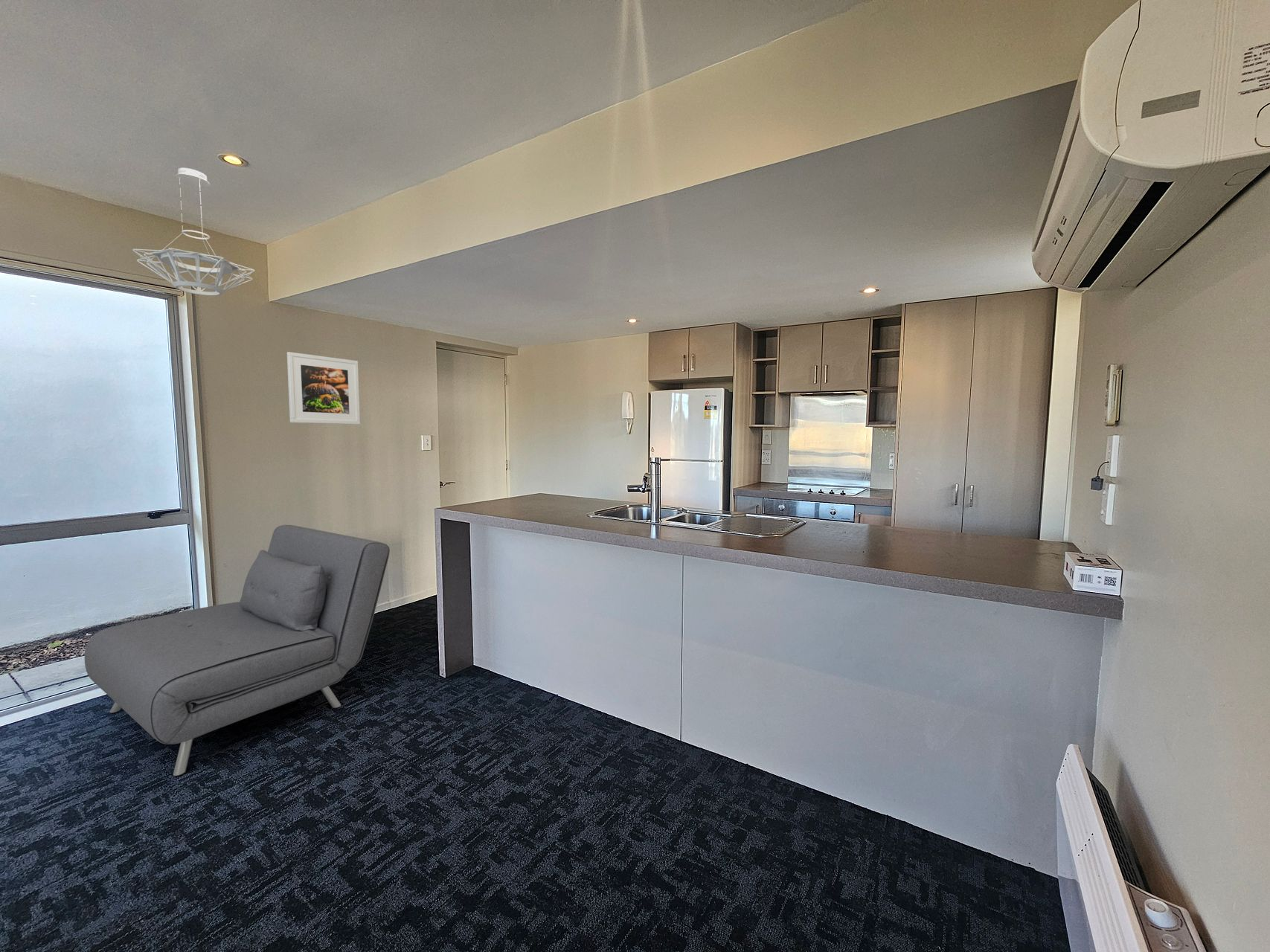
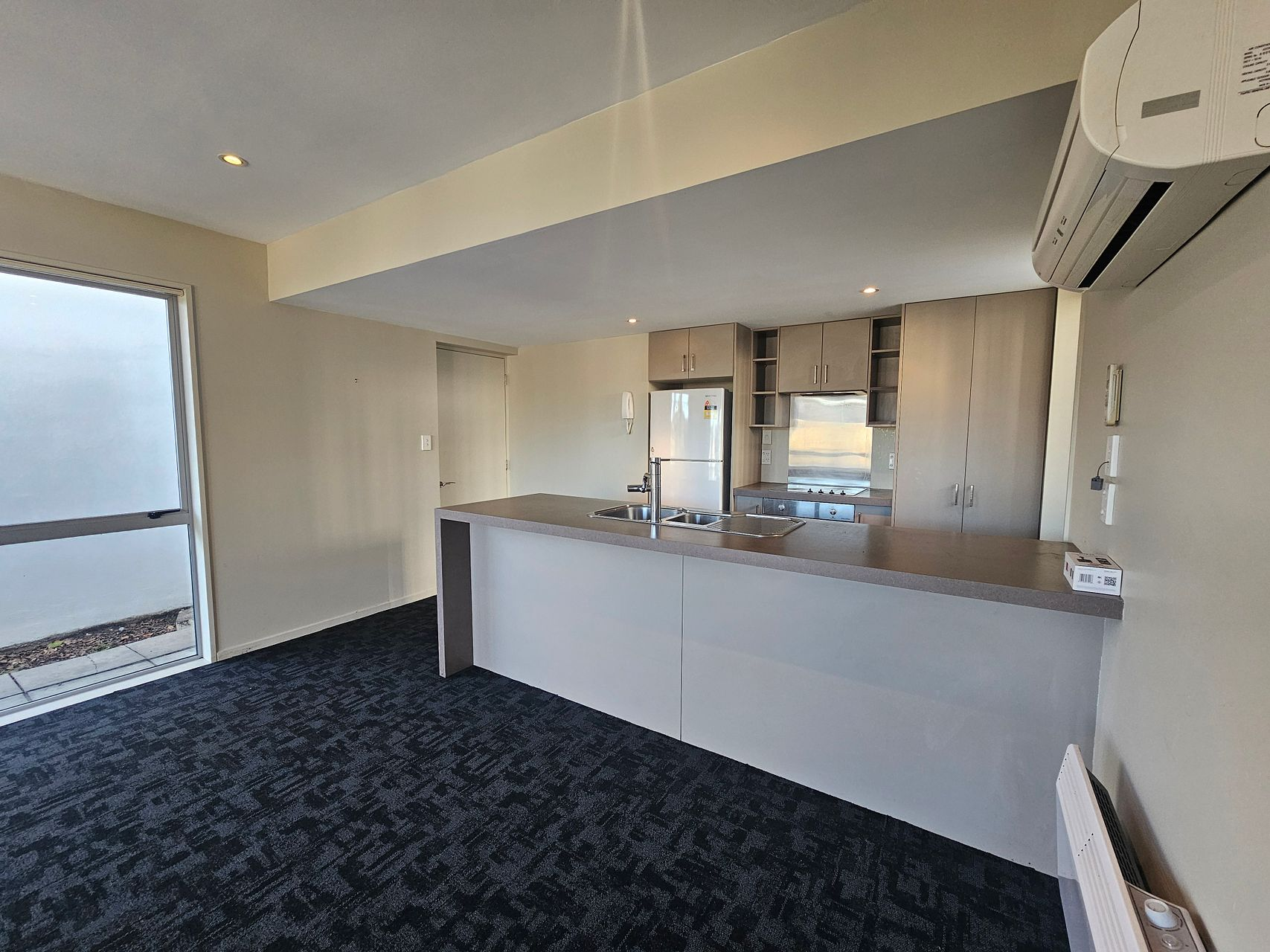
- pendant light (196, 232)
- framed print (325, 390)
- sofa (246, 623)
